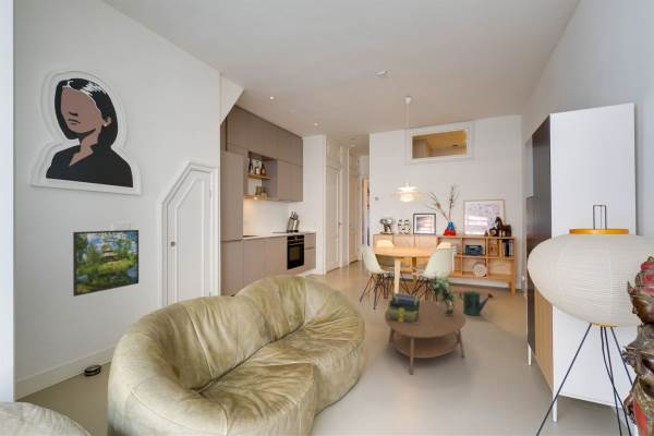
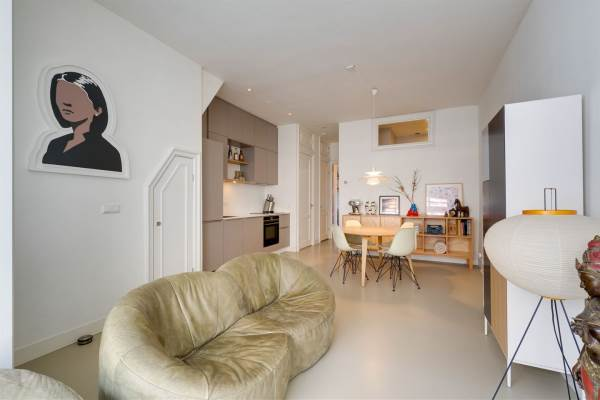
- stack of books (403, 306)
- potted plant (443, 293)
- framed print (108, 259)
- coffee table (424, 331)
- watering can (475, 302)
